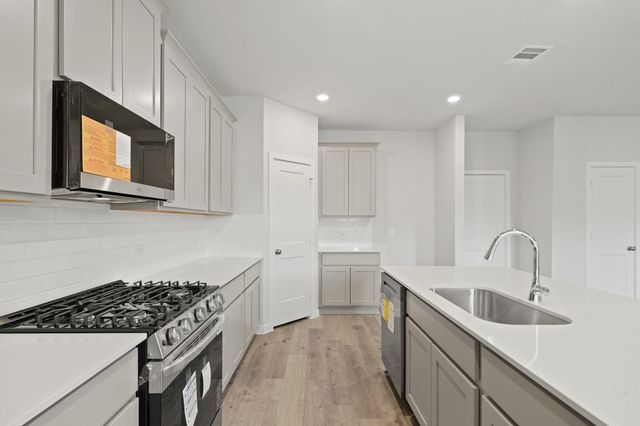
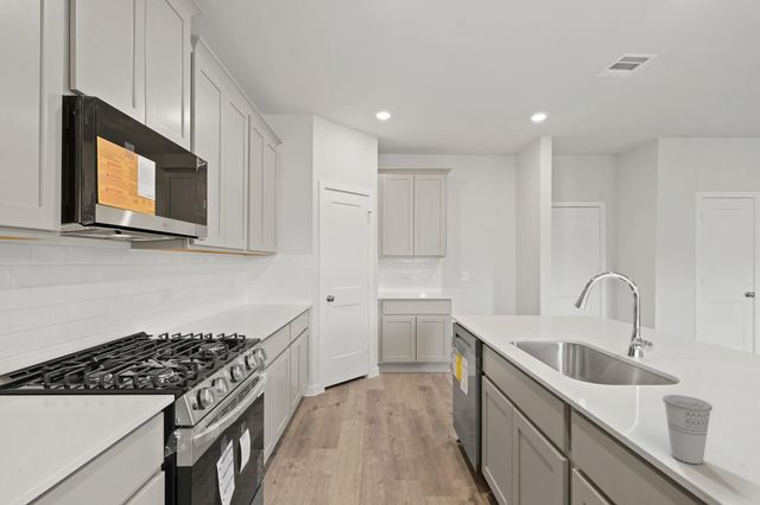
+ cup (686, 428)
